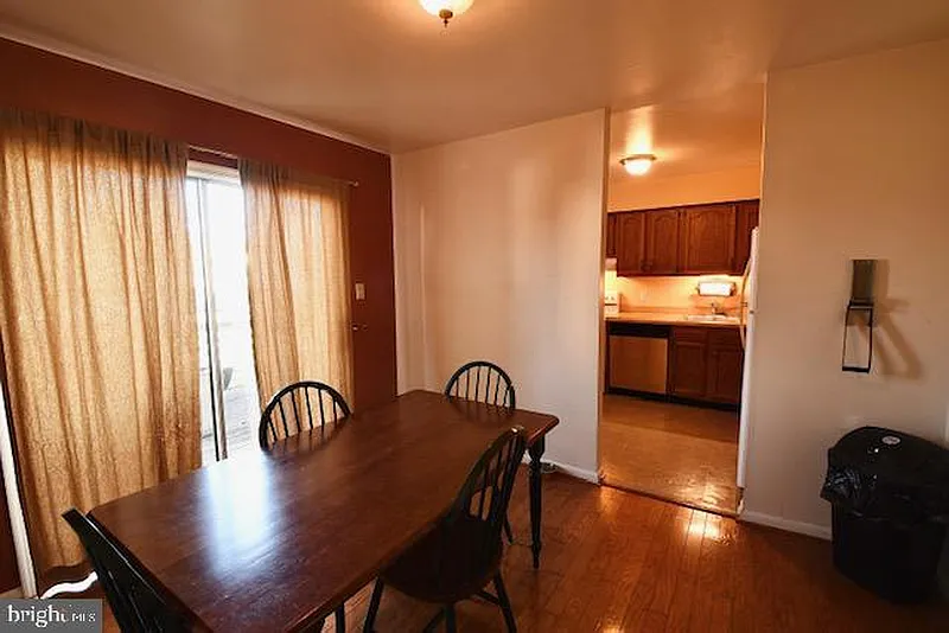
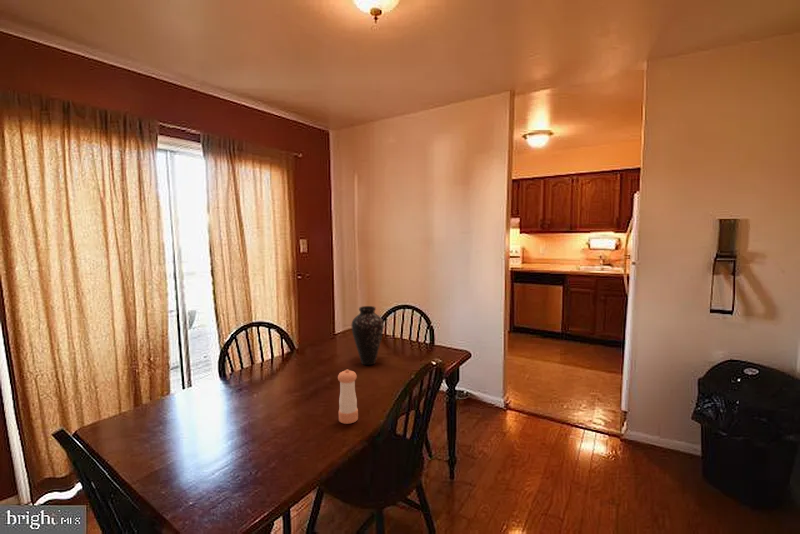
+ vase (367, 335)
+ pepper shaker (347, 394)
